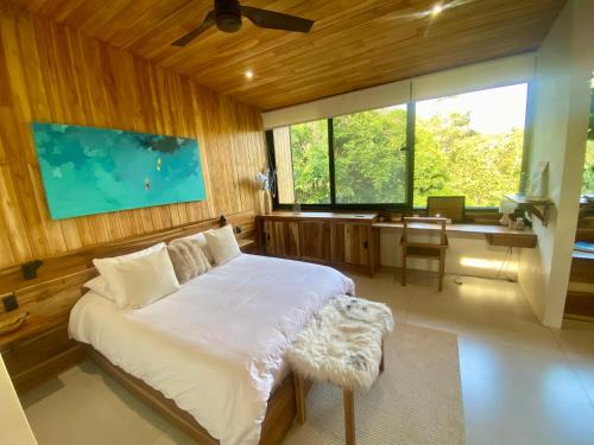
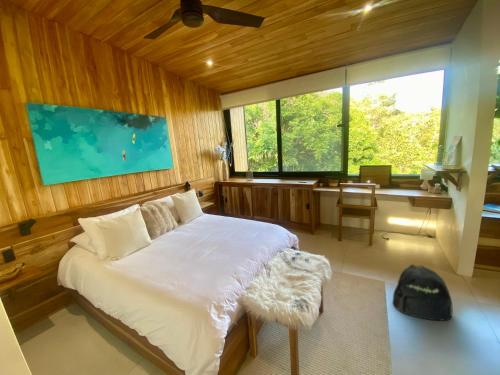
+ backpack (422, 288)
